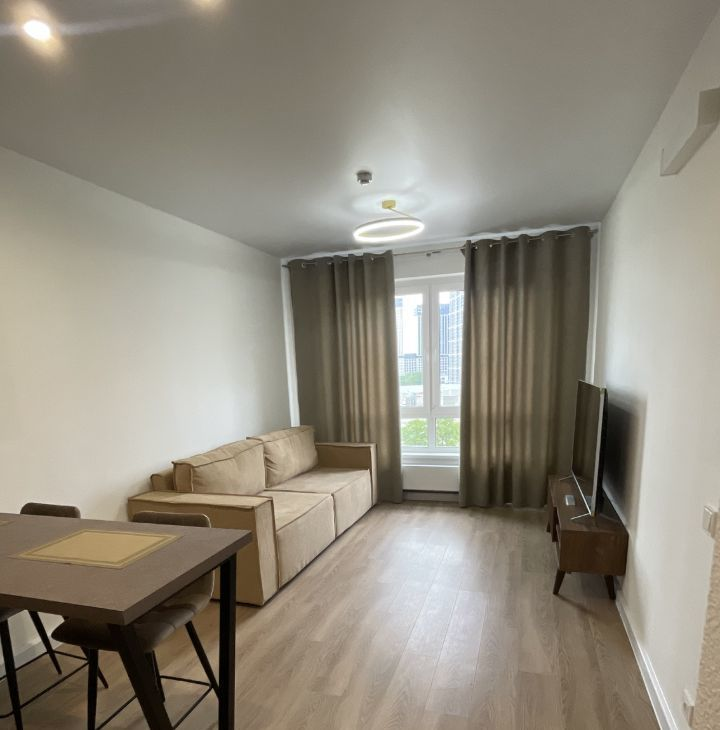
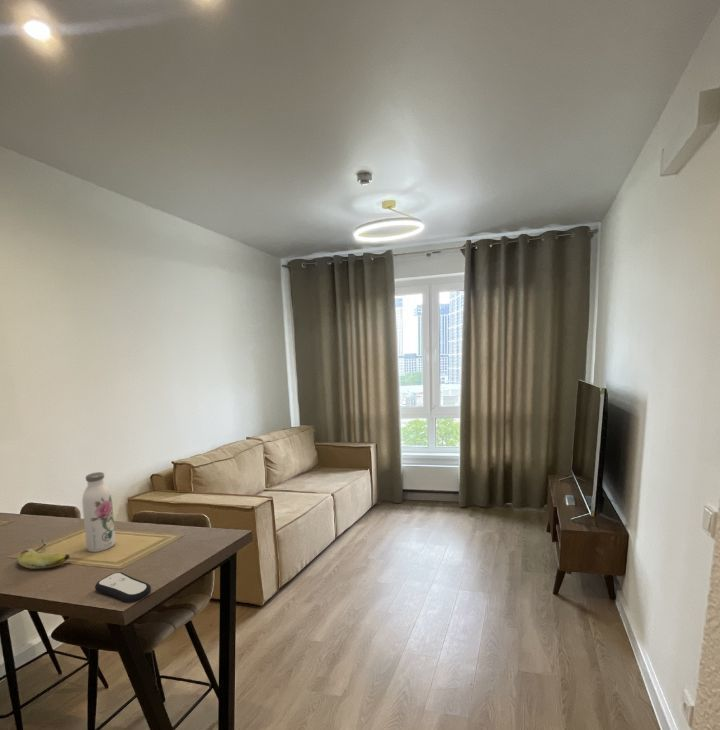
+ fruit (39, 554)
+ water bottle (98, 510)
+ remote control (124, 586)
